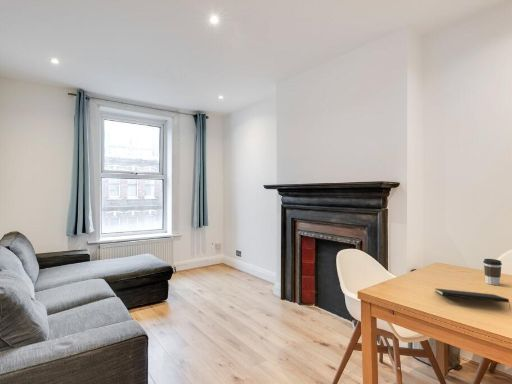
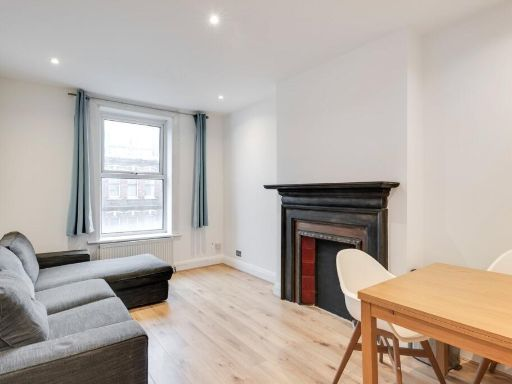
- coffee cup (492, 271)
- notepad (468, 294)
